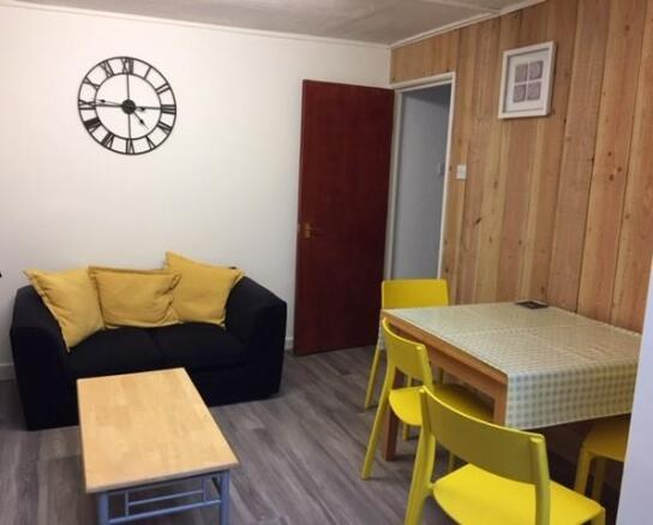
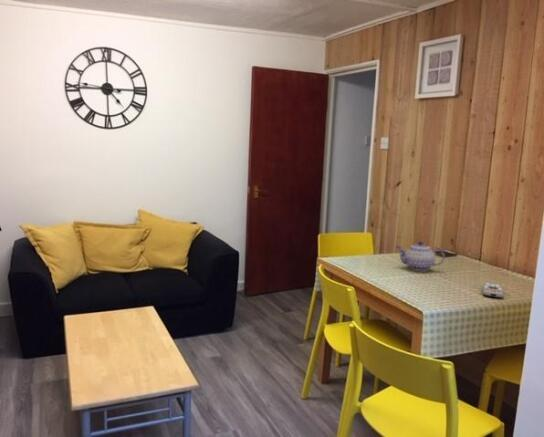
+ teapot (419, 255)
+ remote control (492, 289)
